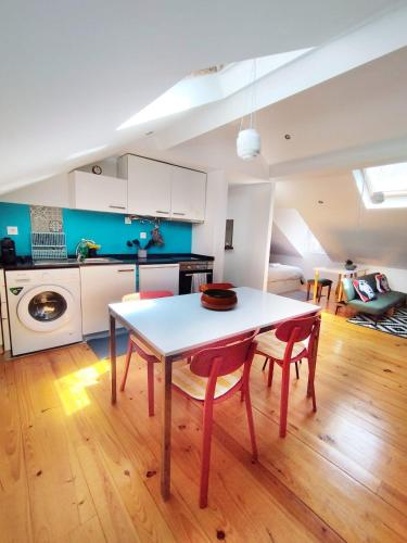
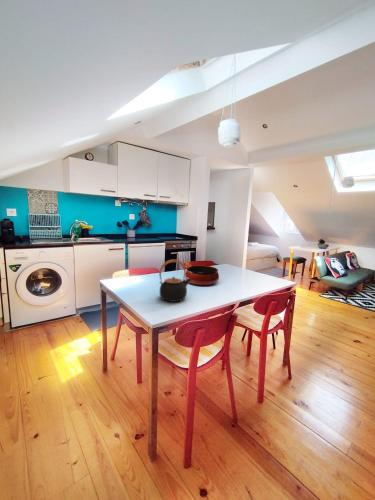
+ teapot (176, 278)
